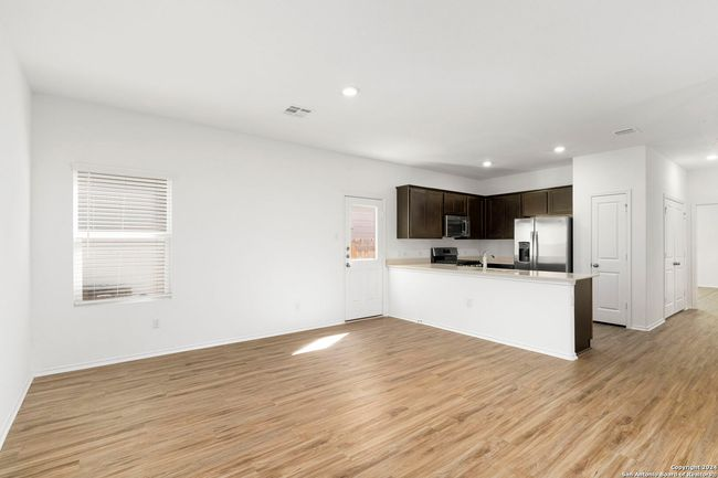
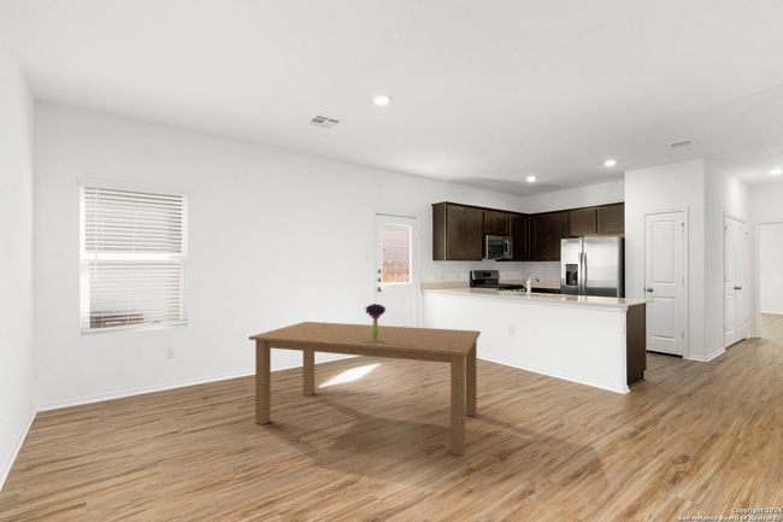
+ bouquet (375, 322)
+ dining table (370, 356)
